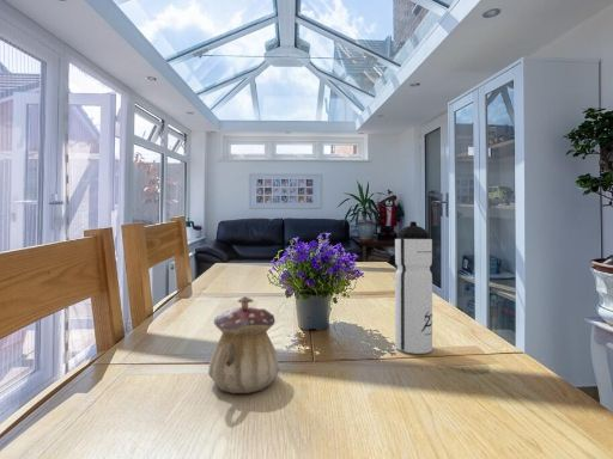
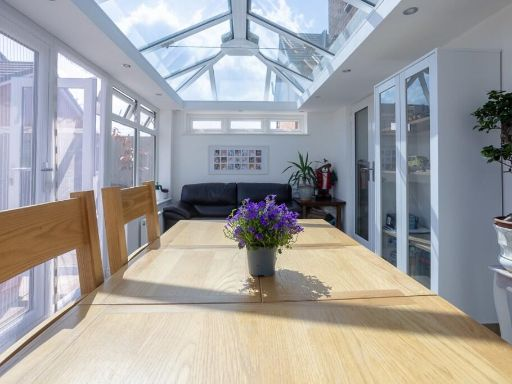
- teapot (242, 339)
- water bottle (413, 284)
